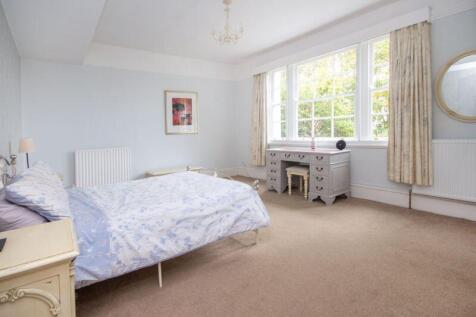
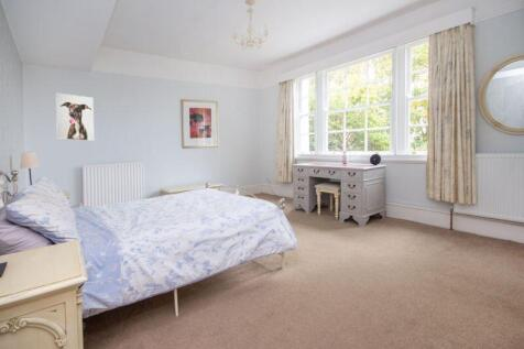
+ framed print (75, 117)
